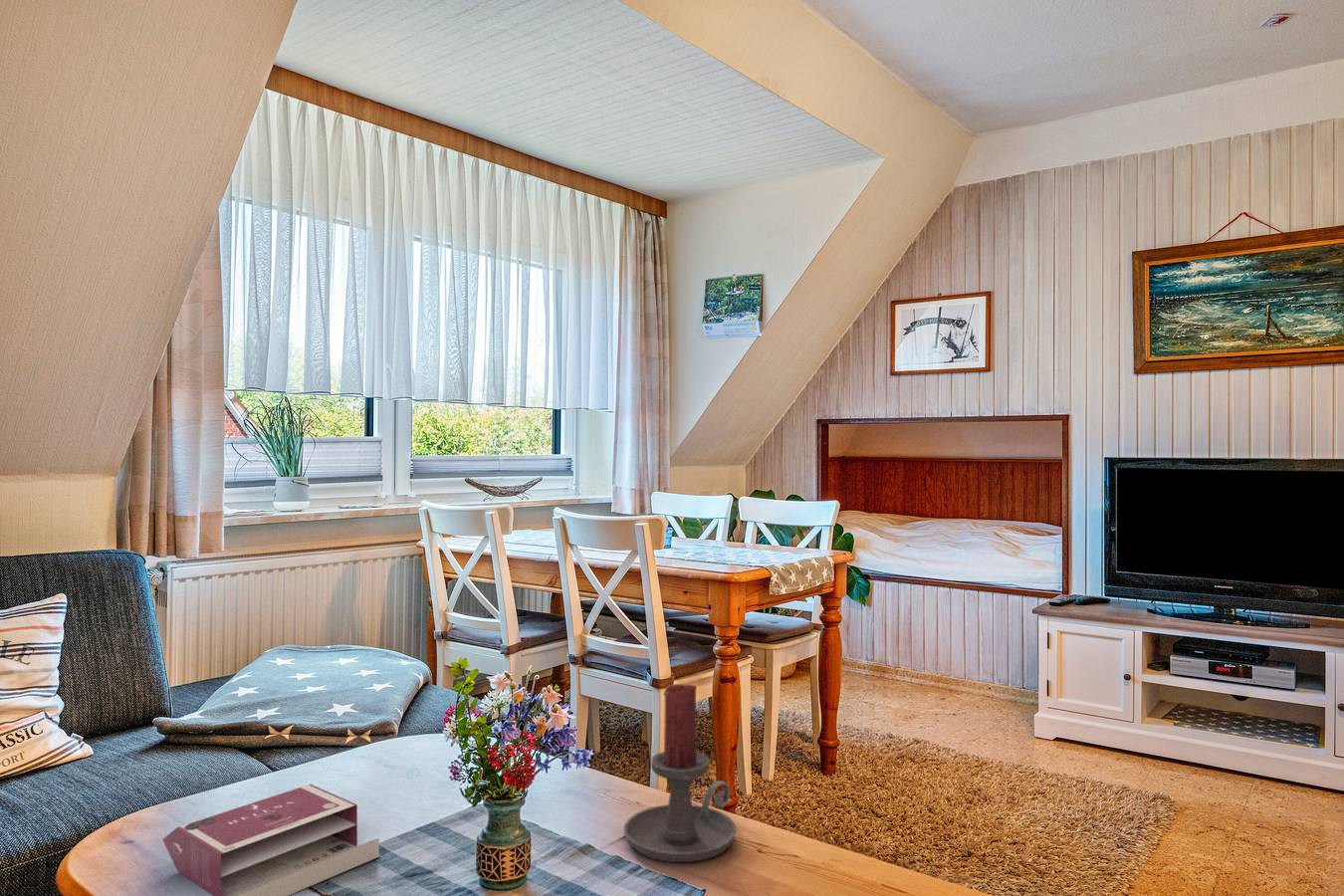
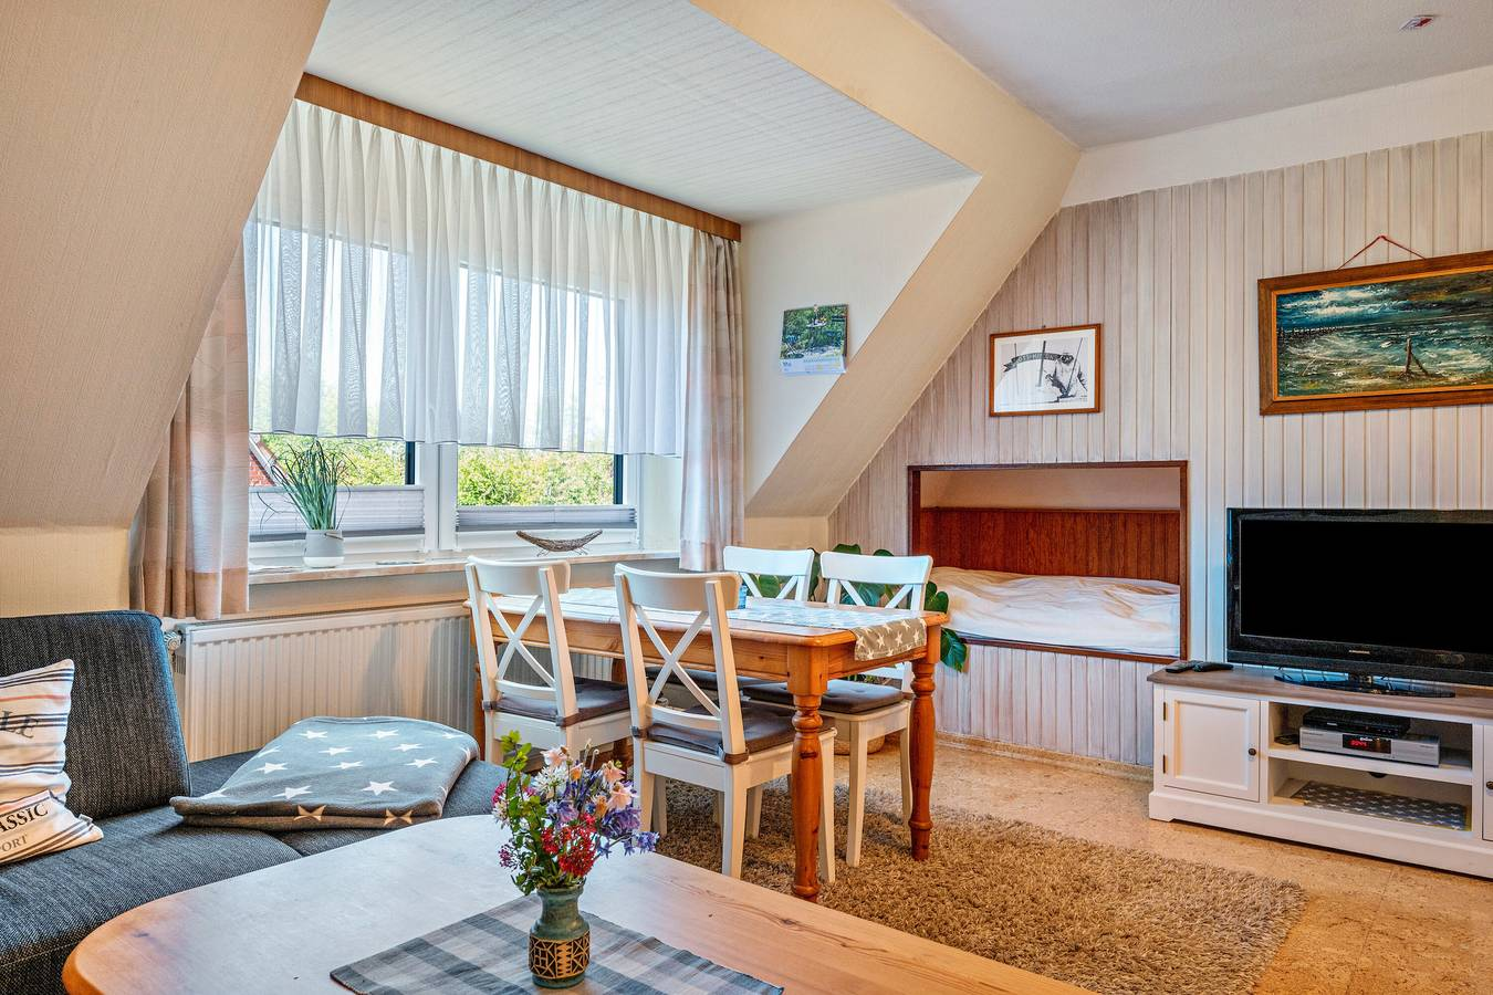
- candle holder (689, 757)
- book (271, 837)
